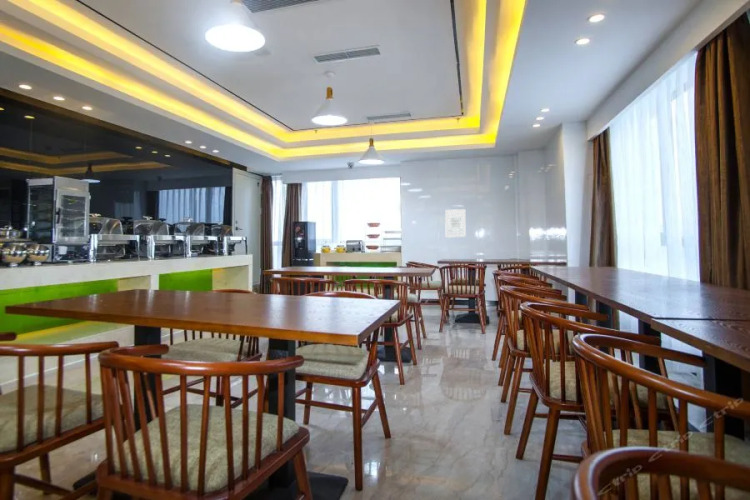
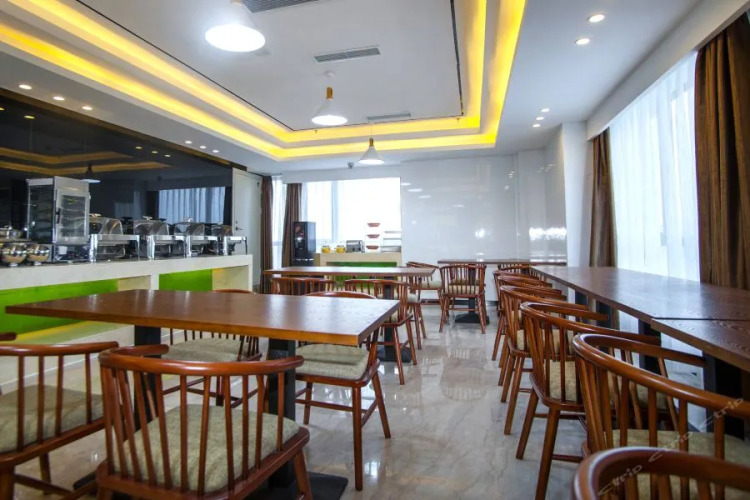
- wall art (455, 223)
